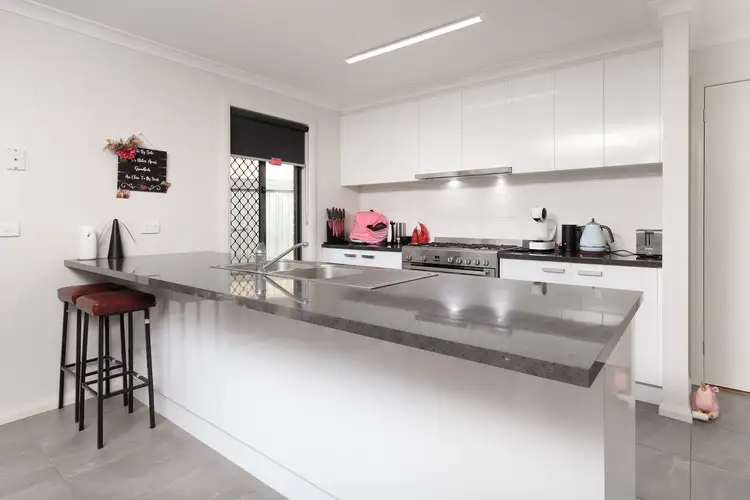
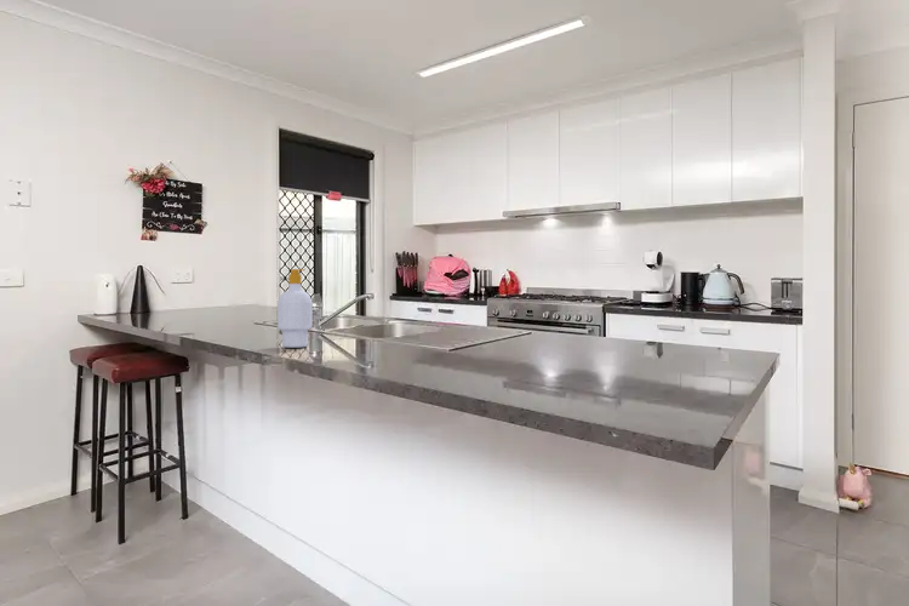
+ soap bottle (295, 308)
